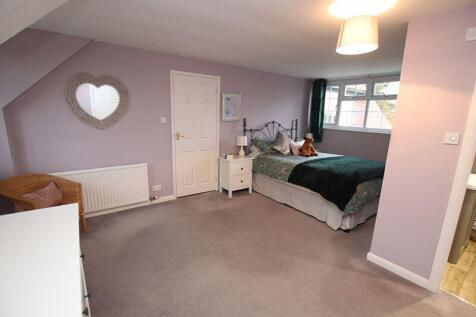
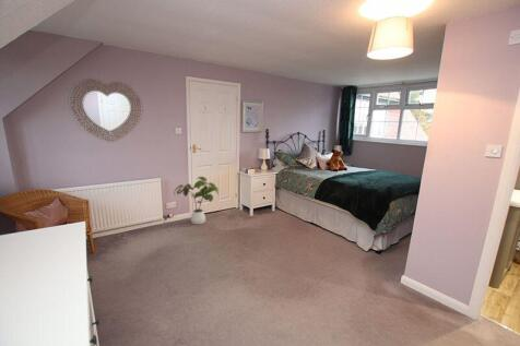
+ house plant (202, 200)
